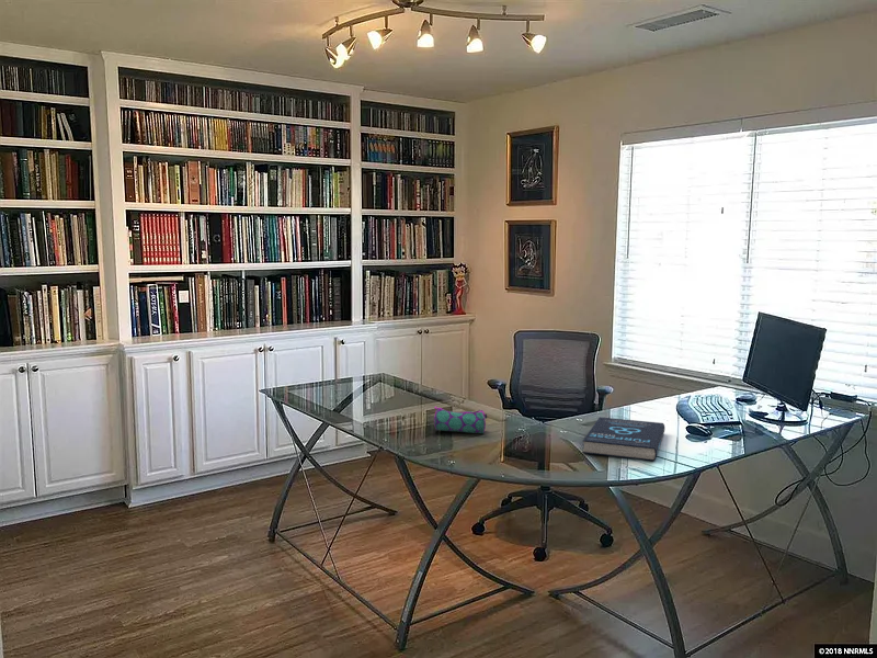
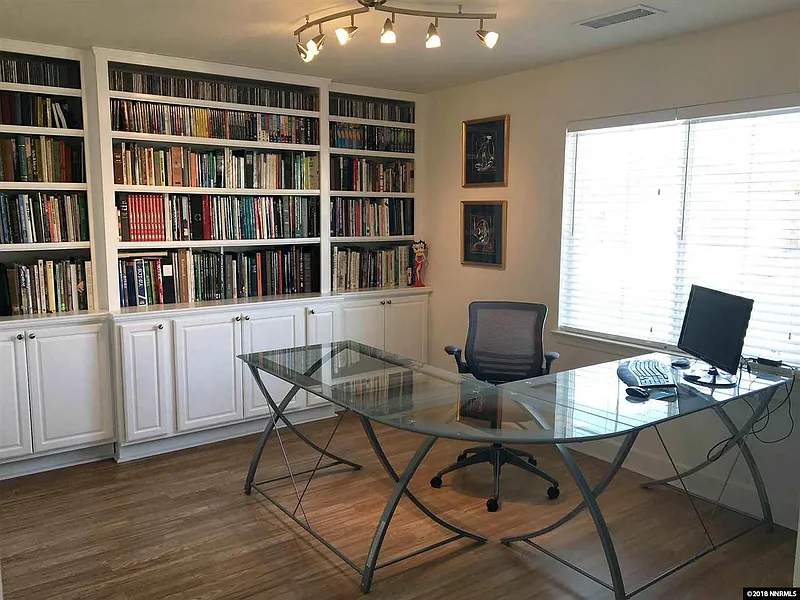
- book (625, 436)
- pencil case (459, 419)
